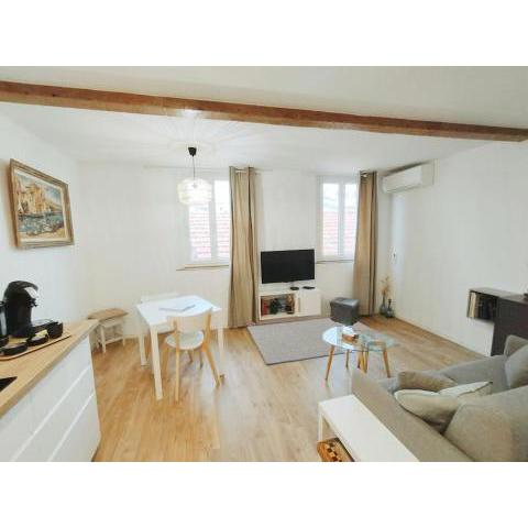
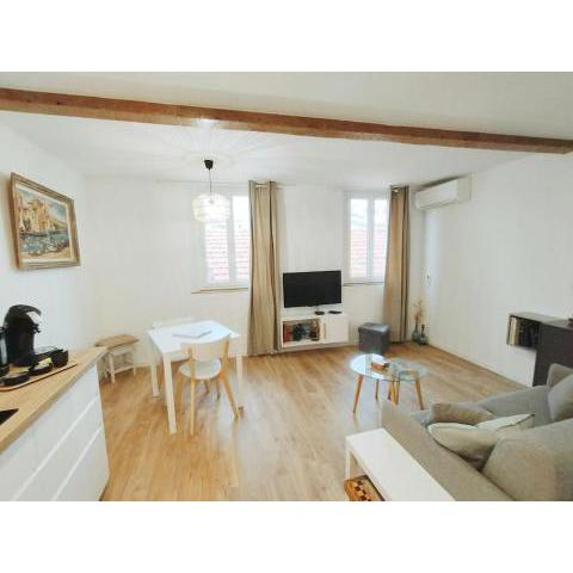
- rug (316, 334)
